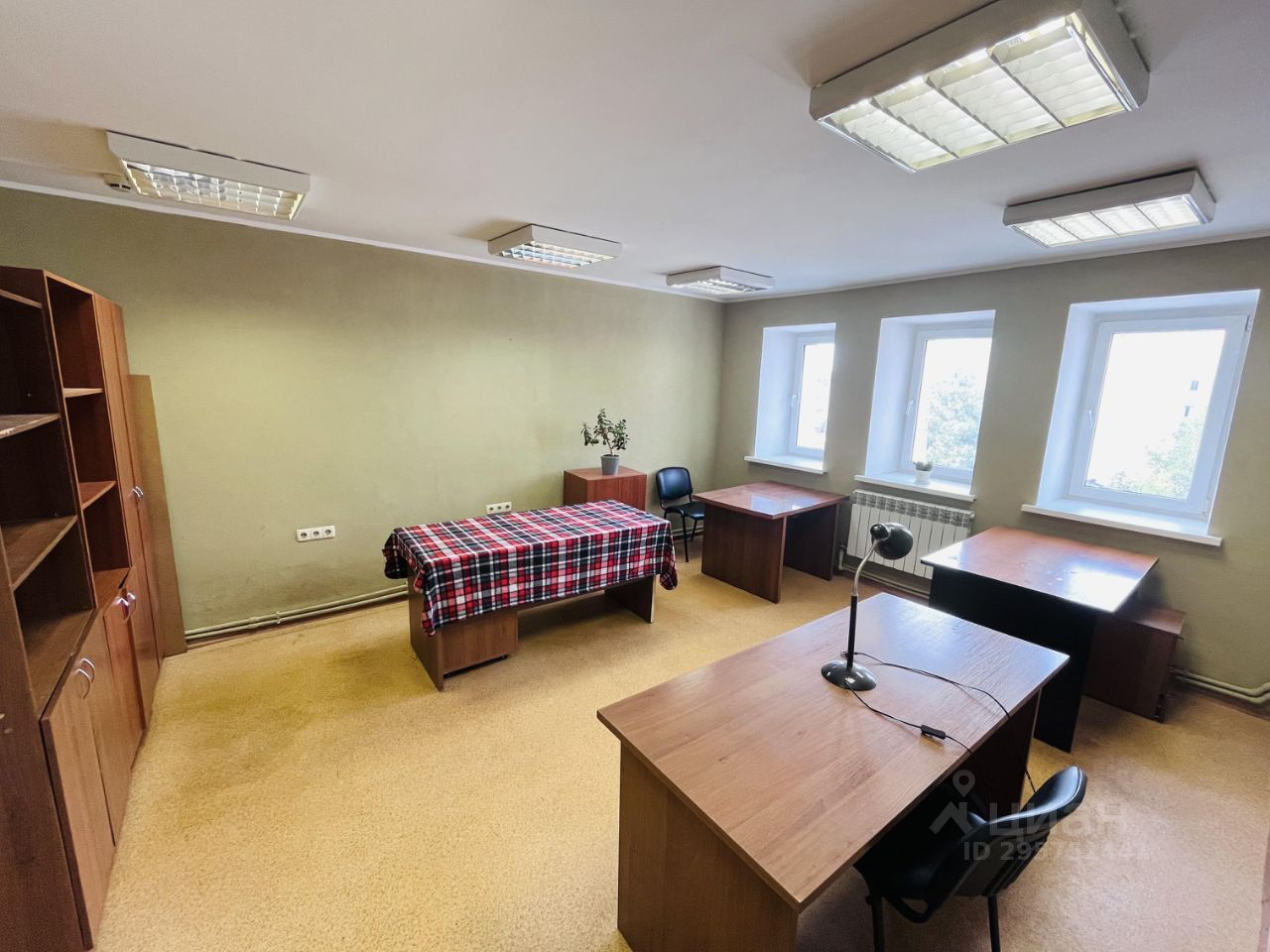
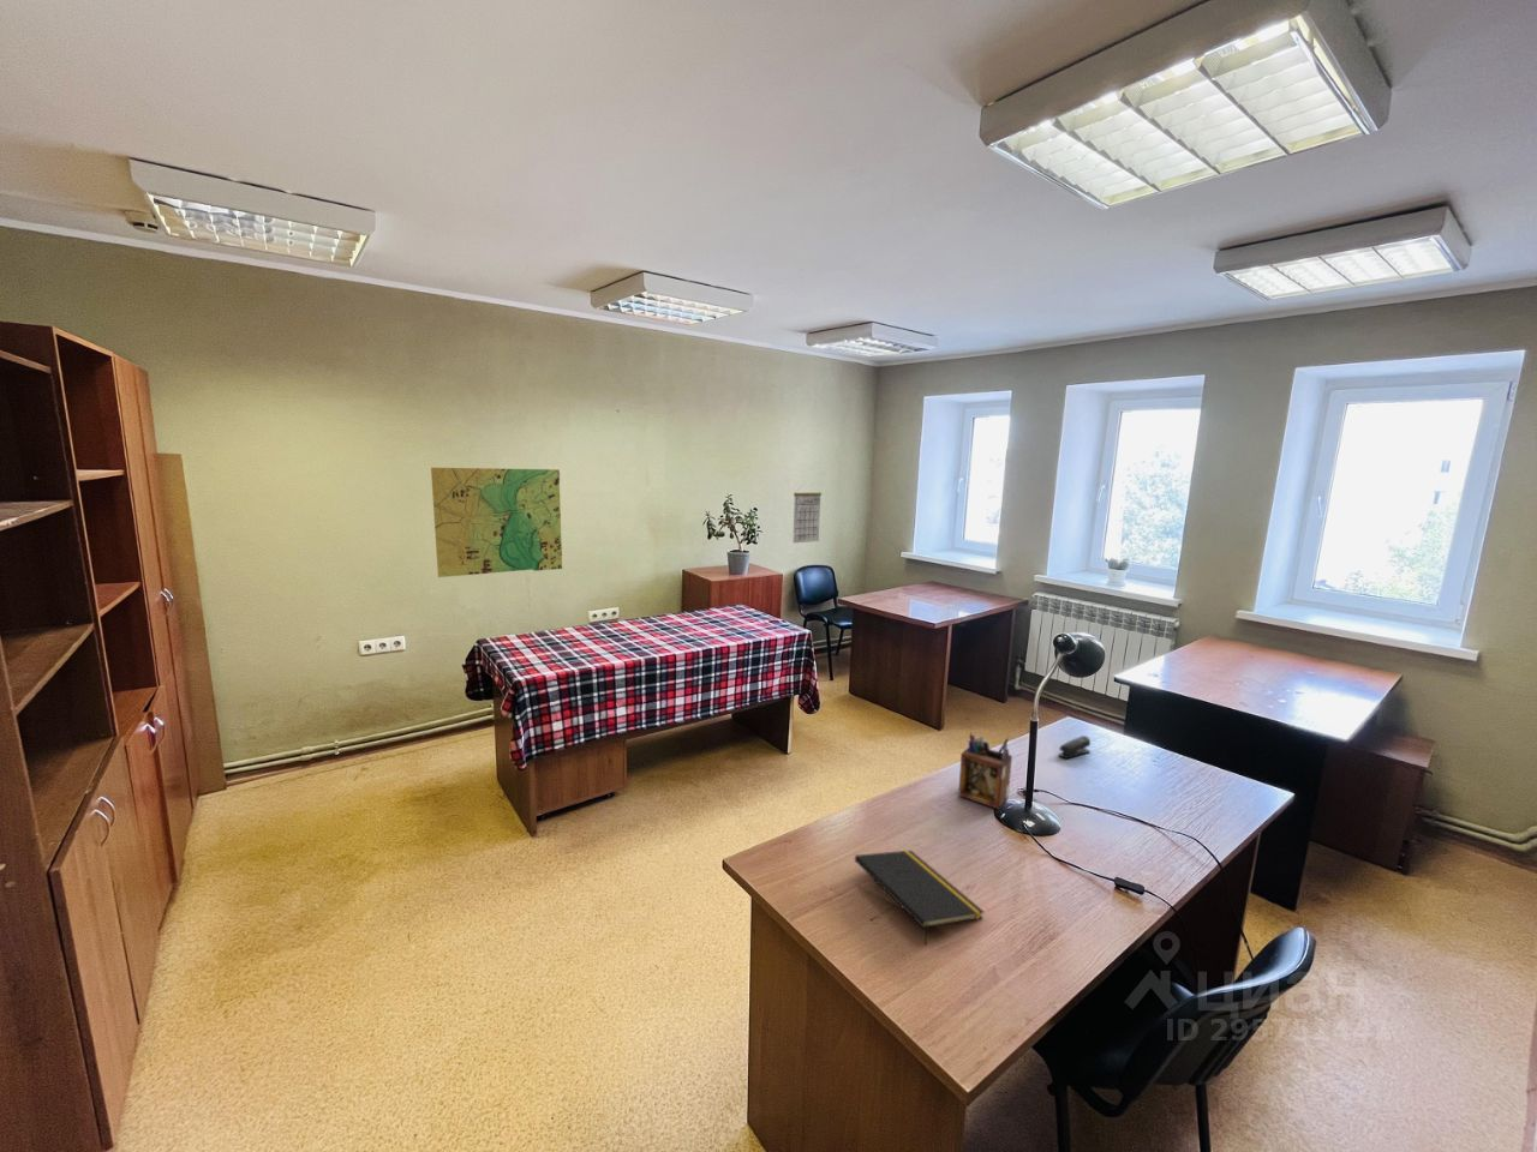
+ notepad (916, 885)
+ desk organizer (985, 767)
+ stapler (1075, 747)
+ calendar (807, 511)
+ map (501, 520)
